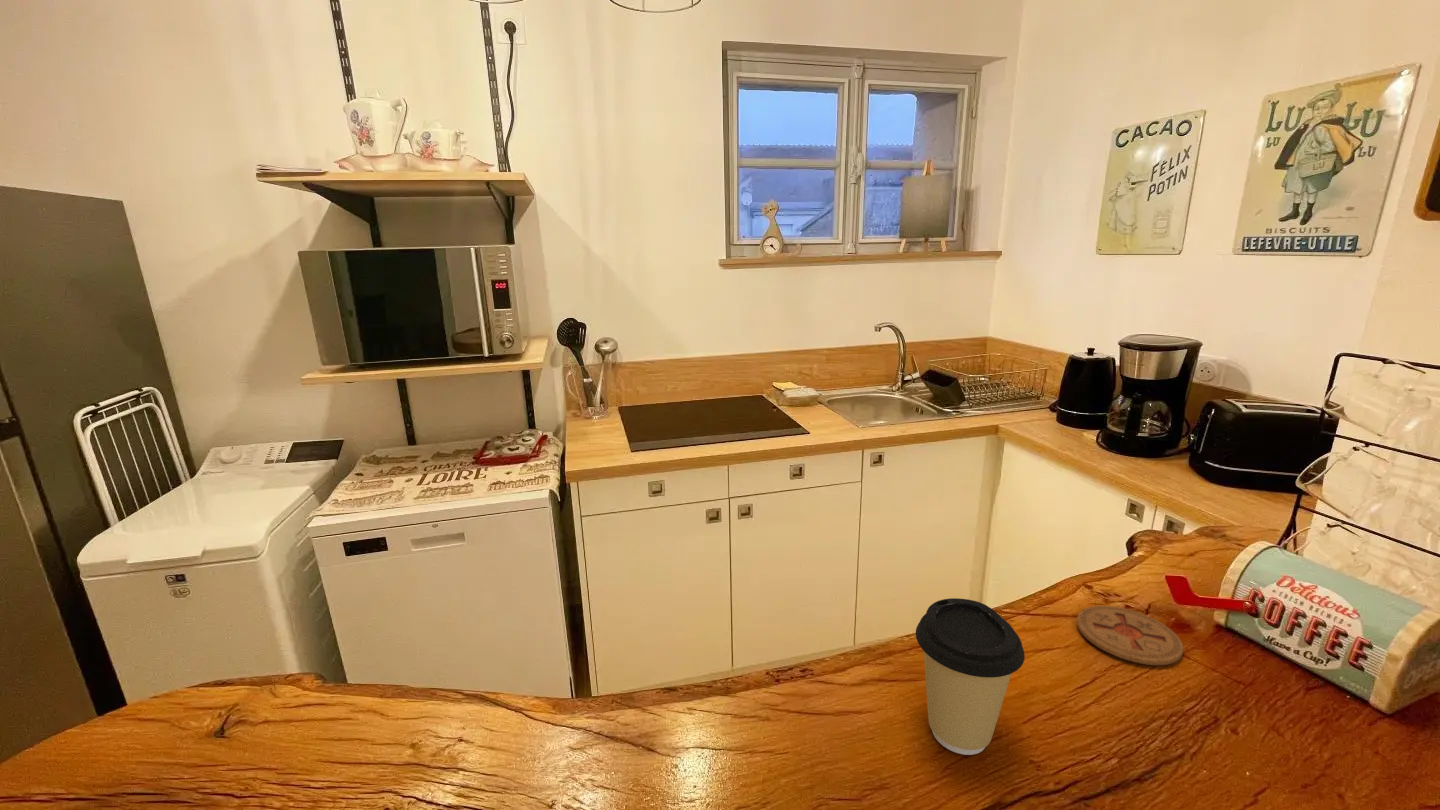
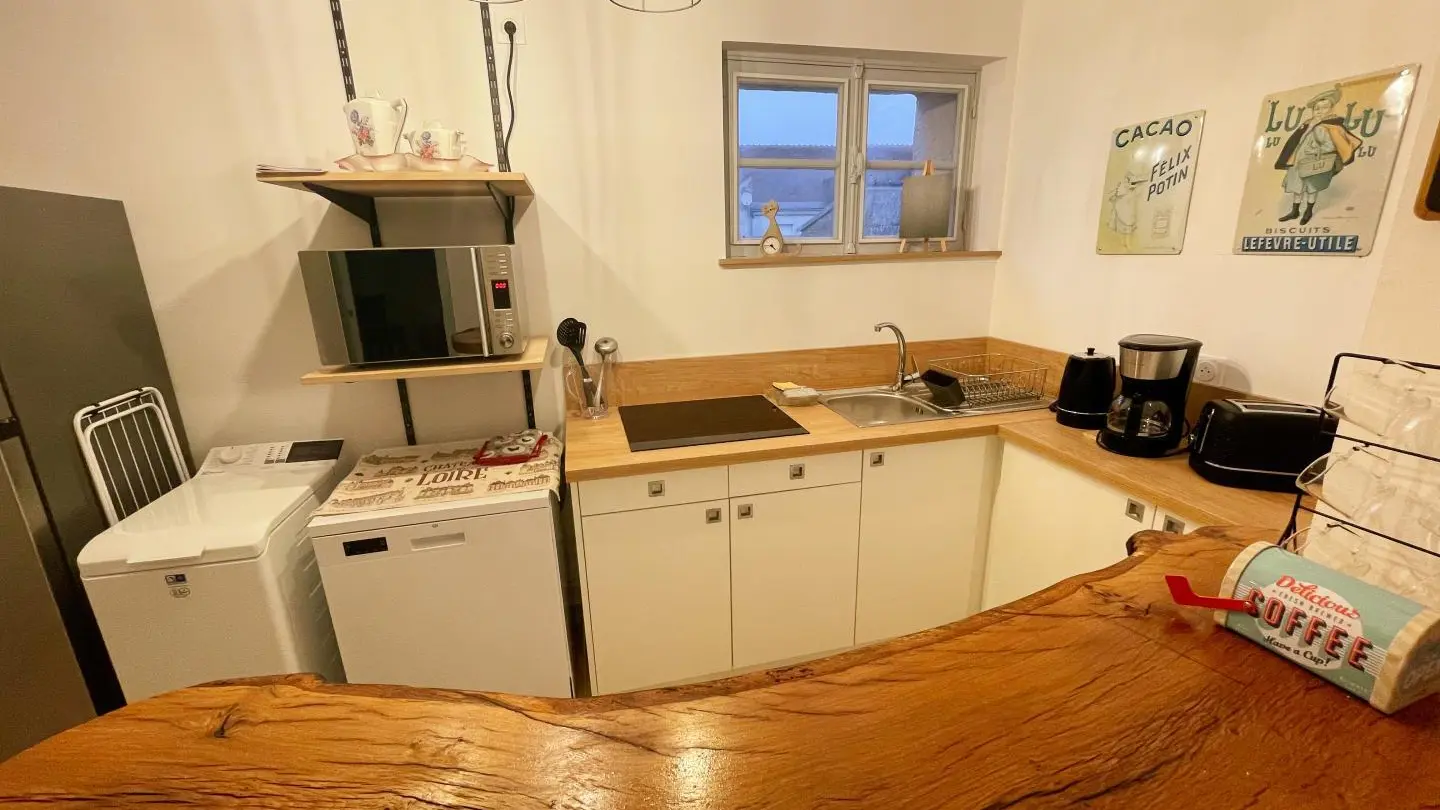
- coffee cup (964, 679)
- coaster (1127, 633)
